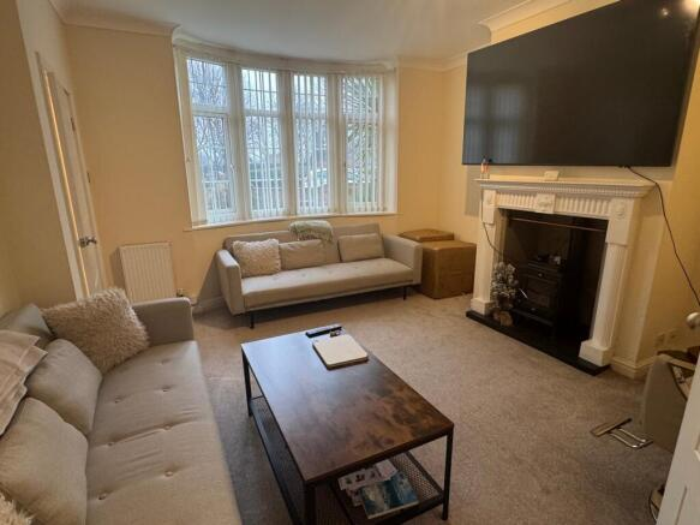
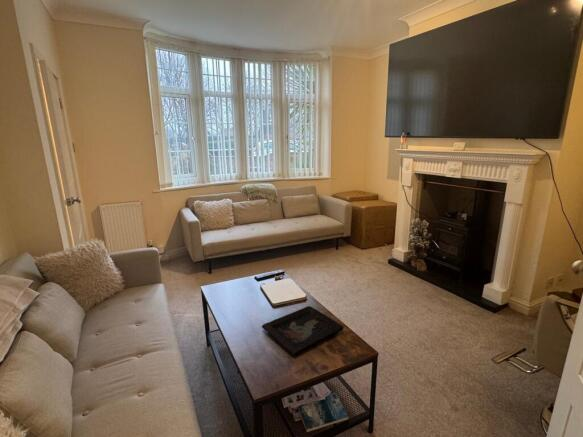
+ decorative tray (302, 327)
